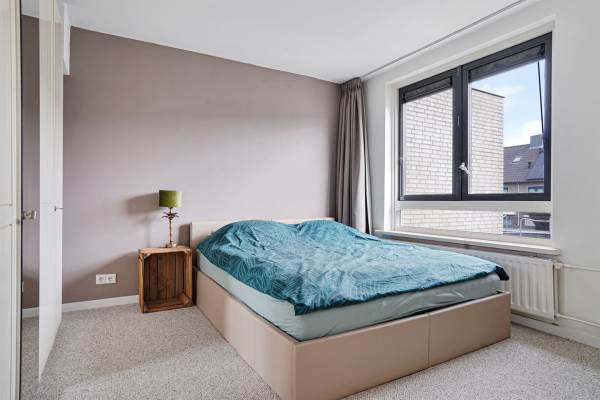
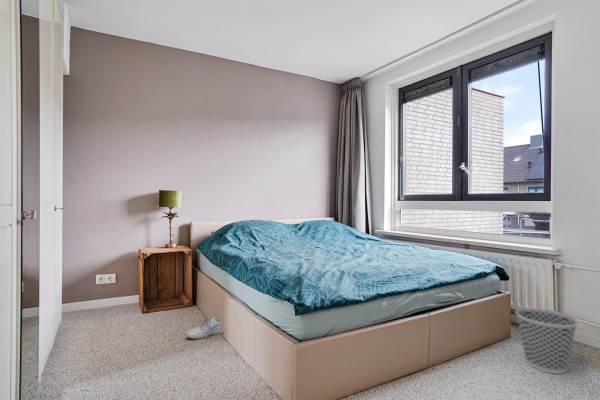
+ shoe (207, 326)
+ wastebasket (545, 340)
